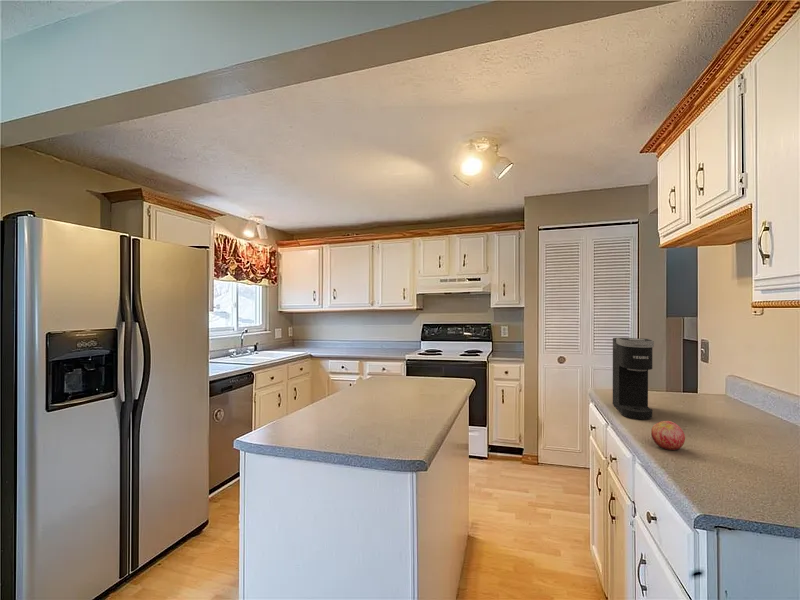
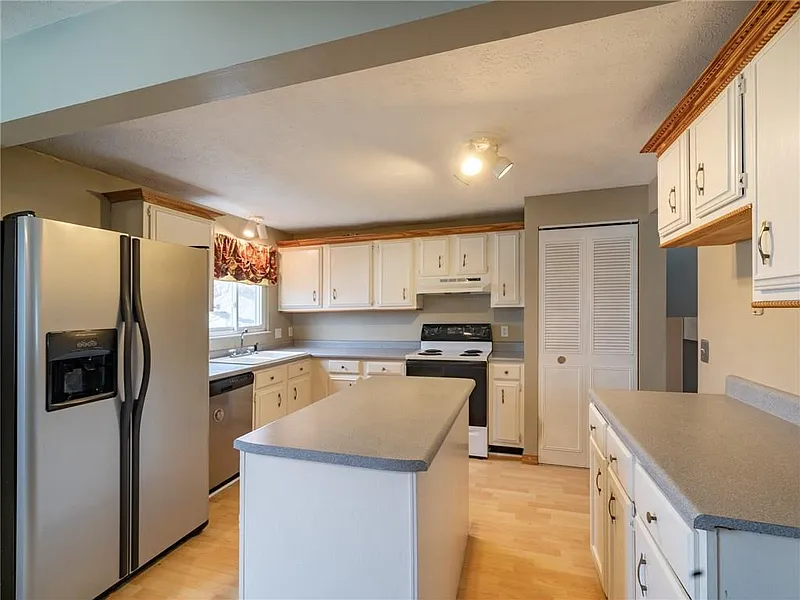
- coffee maker (631, 374)
- apple (667, 434)
